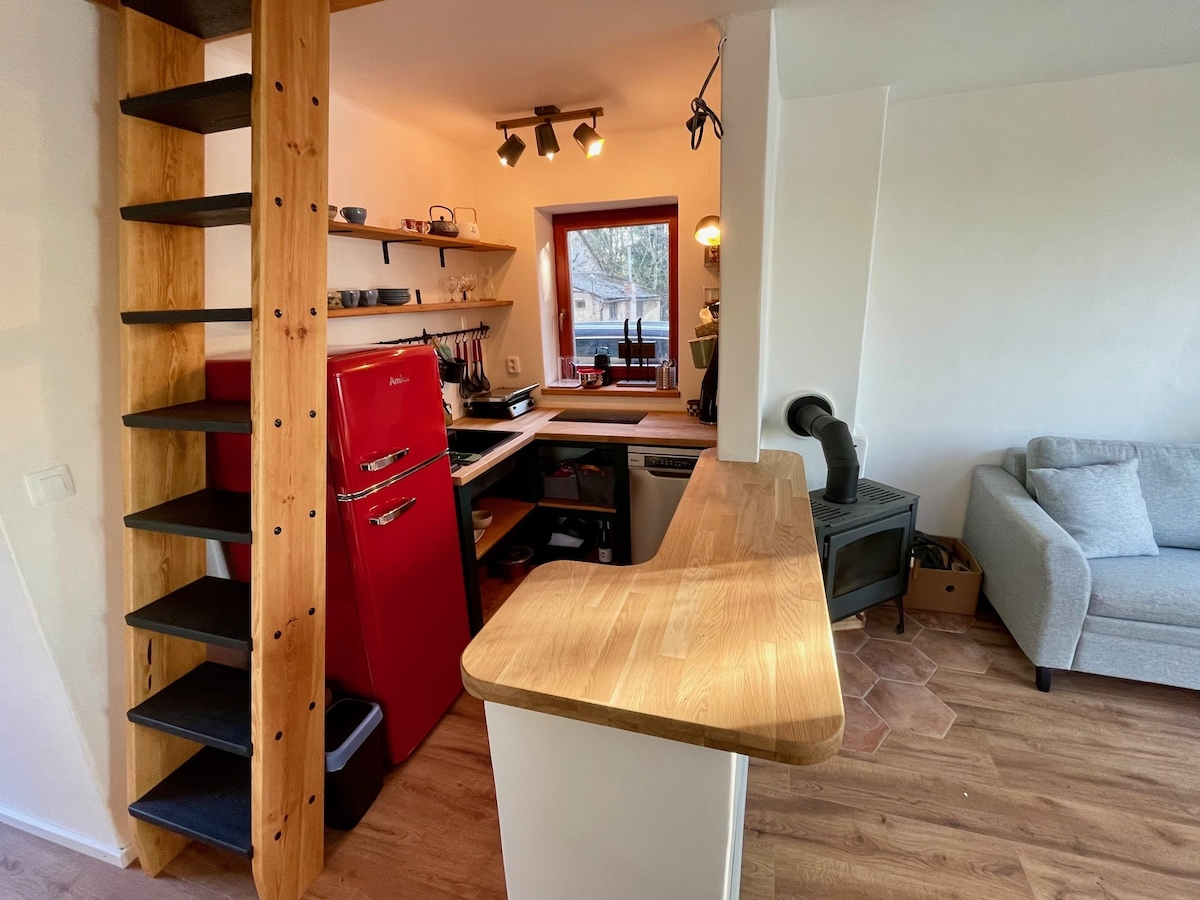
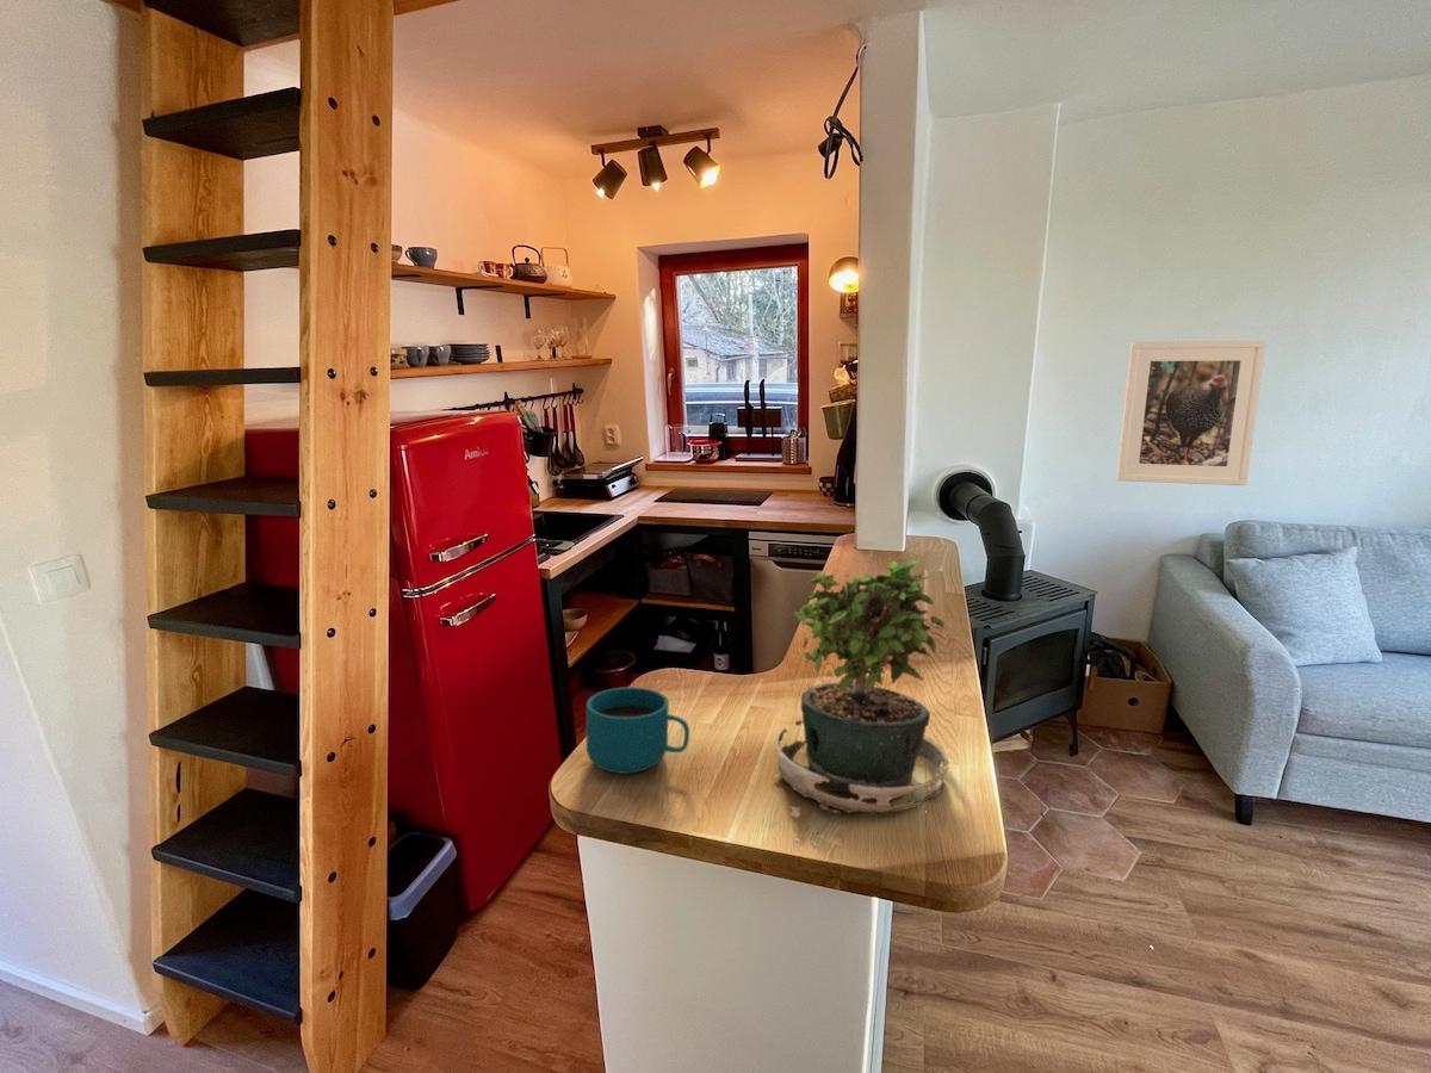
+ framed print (1188, 413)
+ potted plant (866, 672)
+ cup (638, 733)
